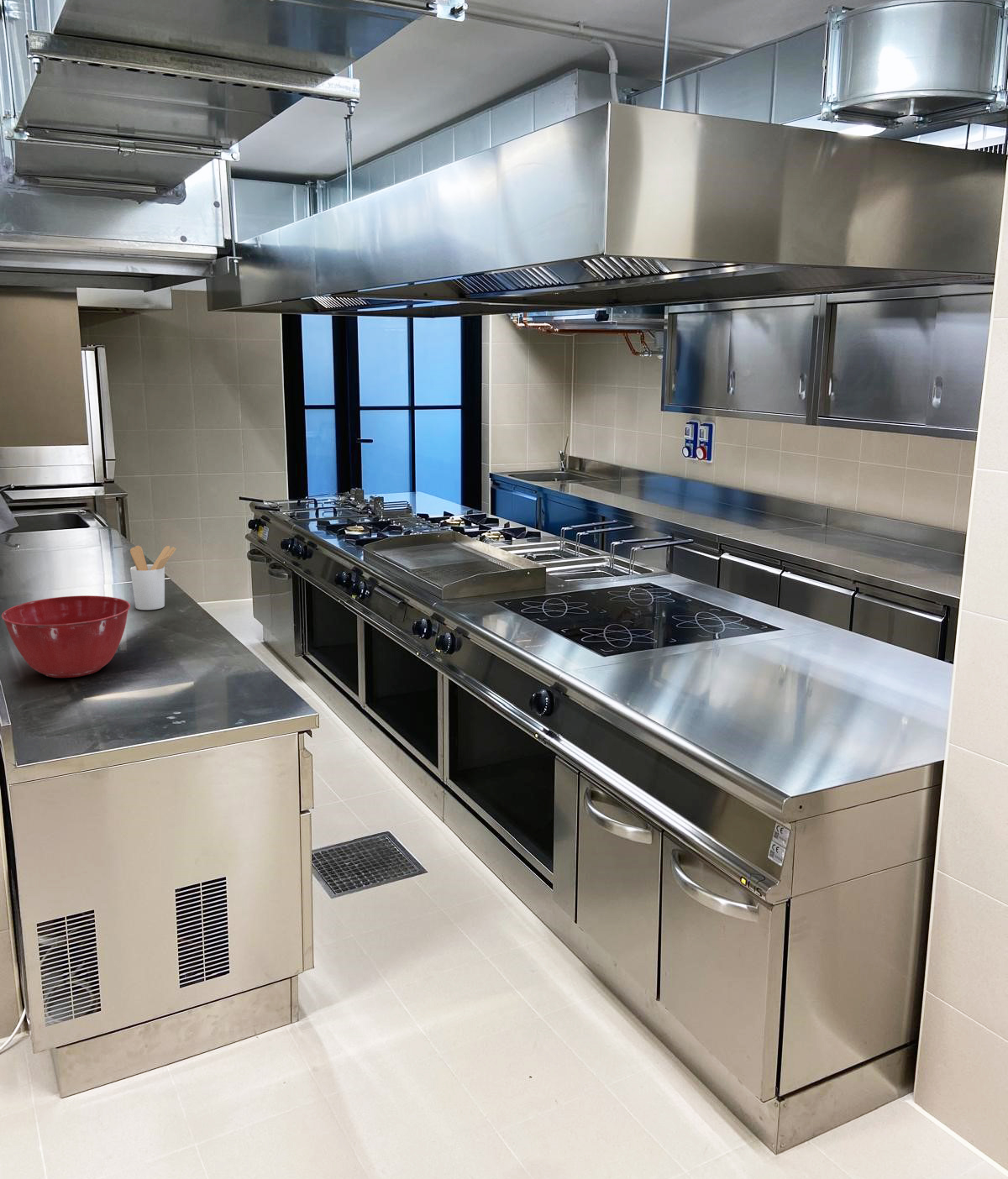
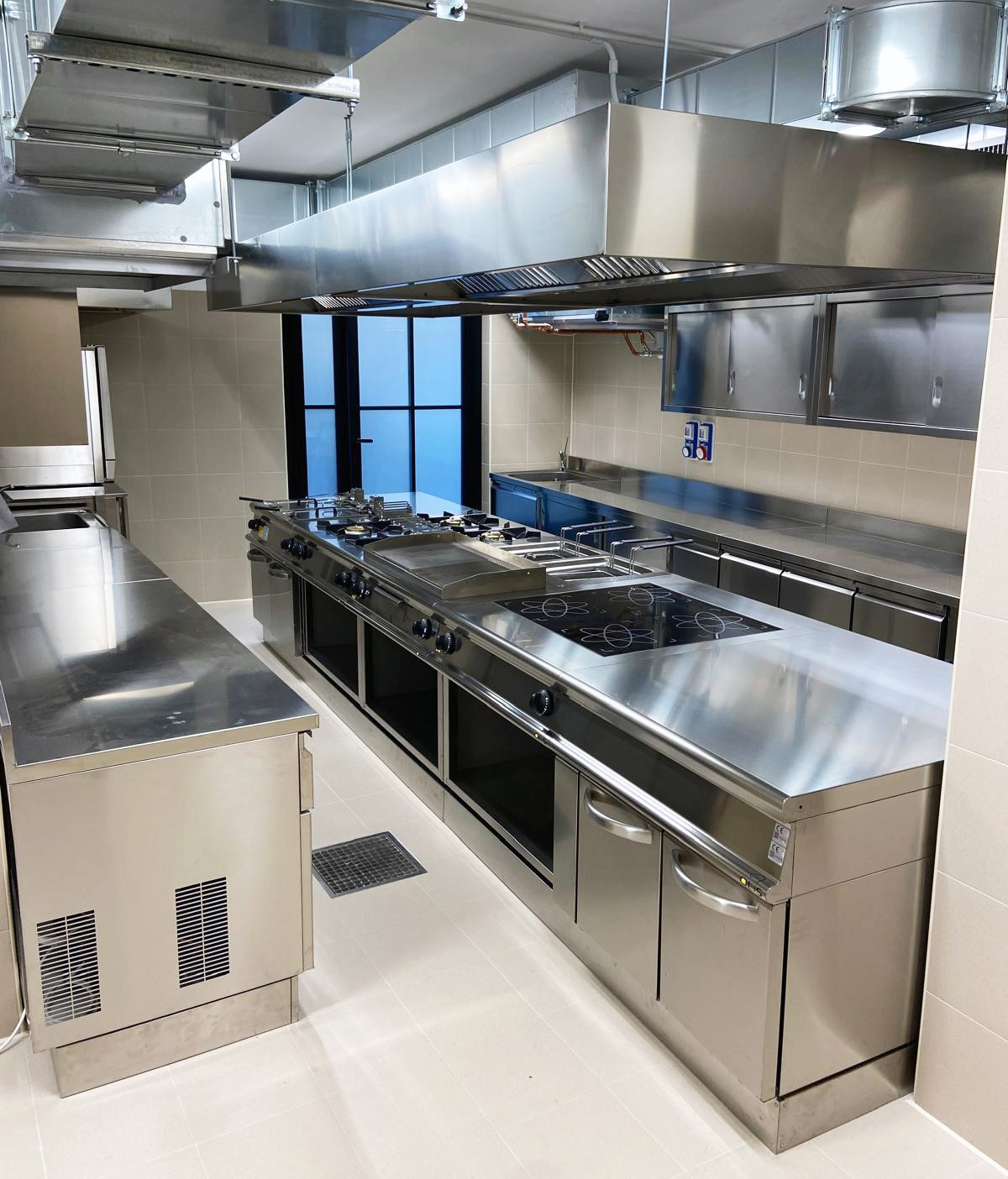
- utensil holder (155, 576)
- mixing bowl (70, 639)
